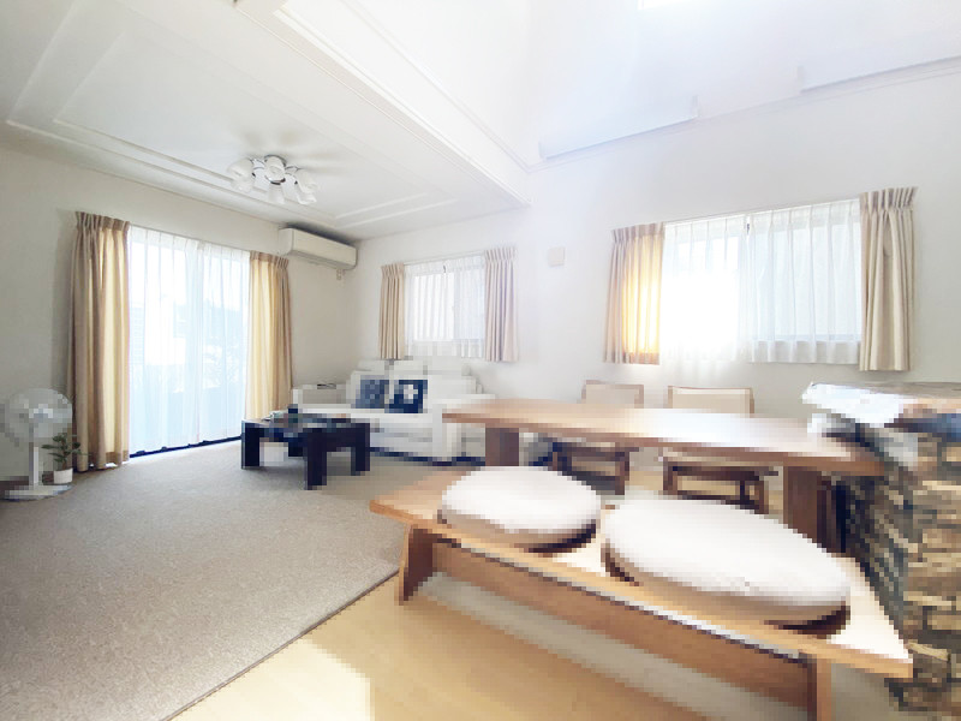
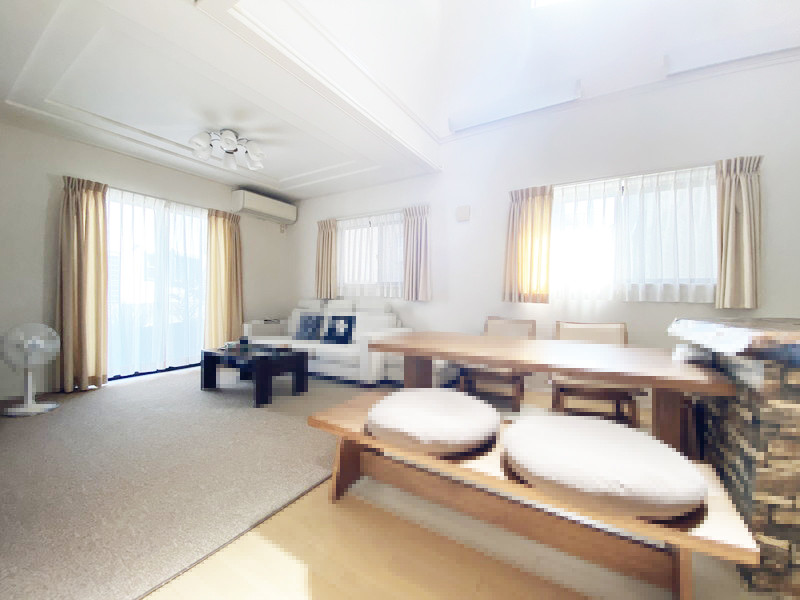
- potted plant (66, 457)
